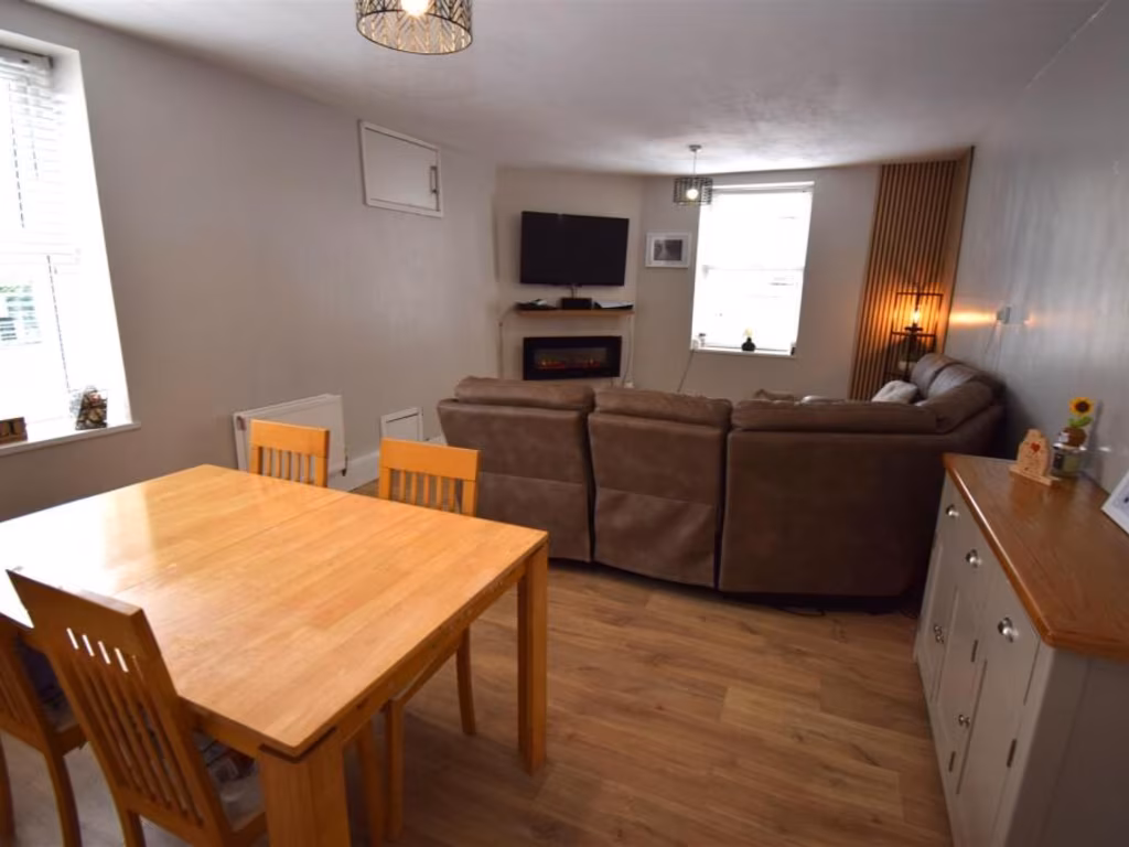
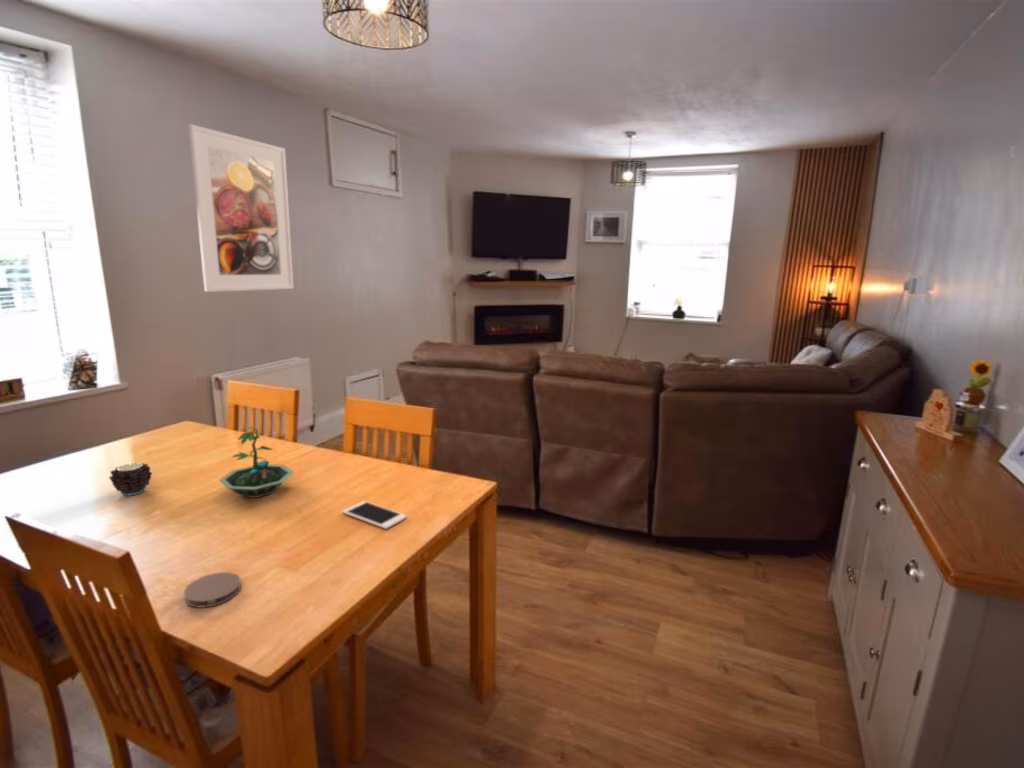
+ candle (131, 476)
+ cell phone (374, 514)
+ coaster (213, 589)
+ terrarium (254, 441)
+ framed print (246, 216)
